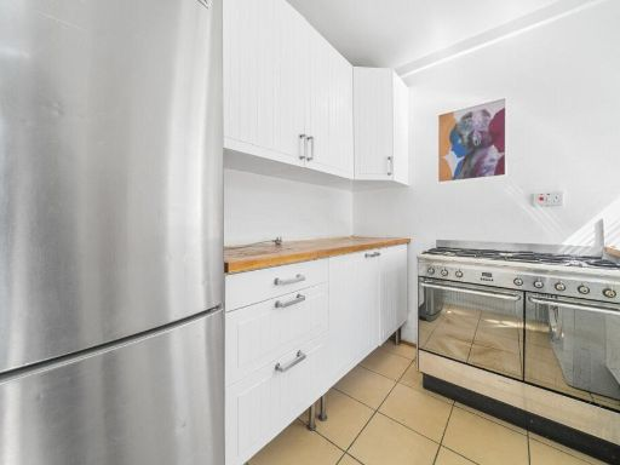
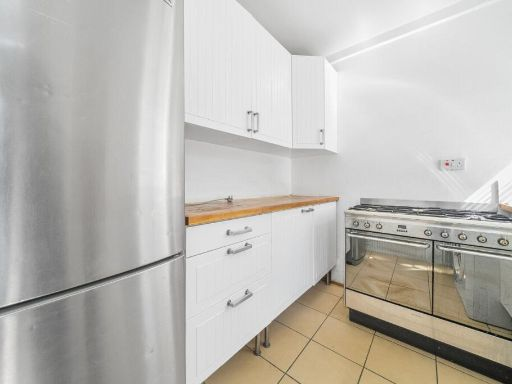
- wall art (469, 143)
